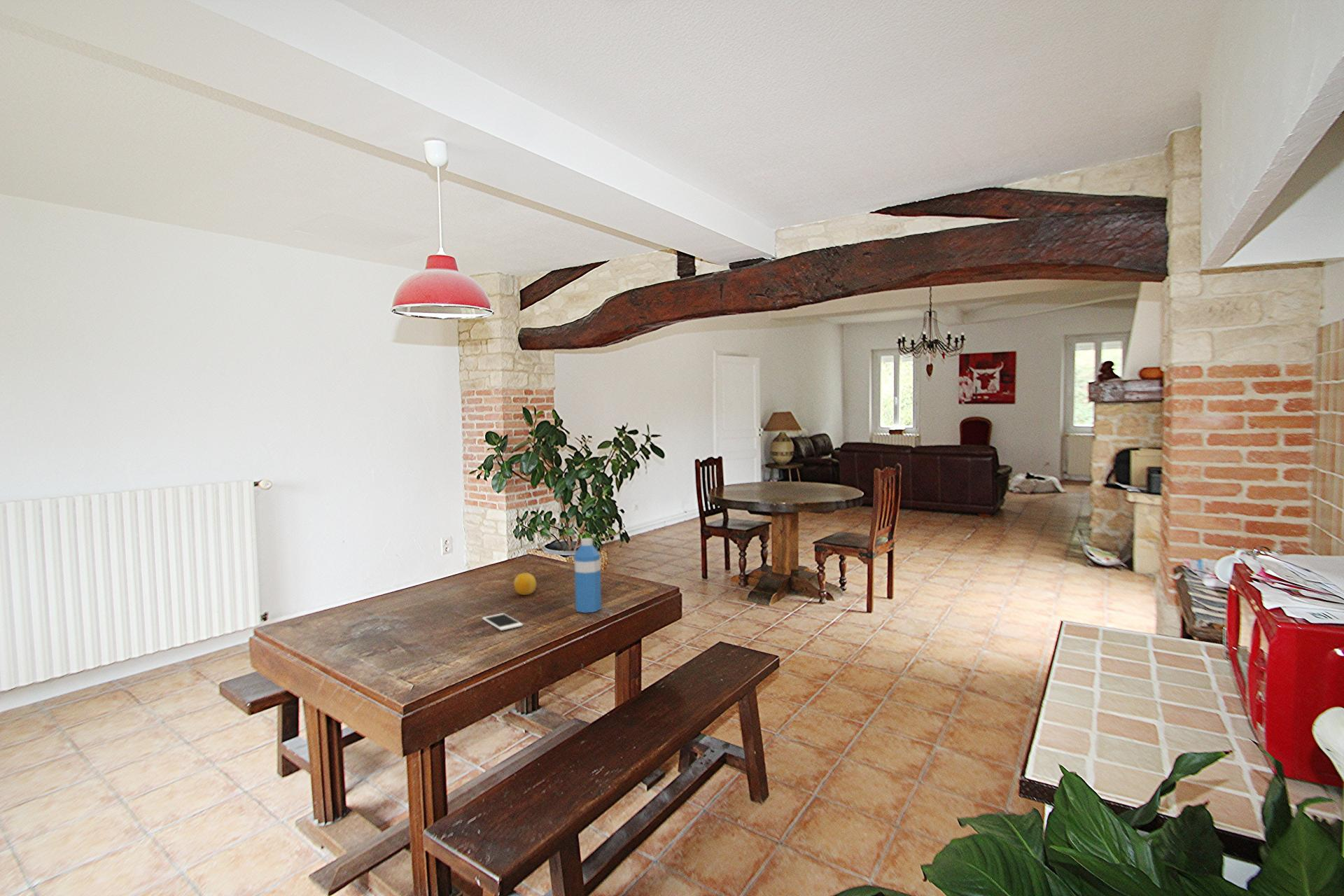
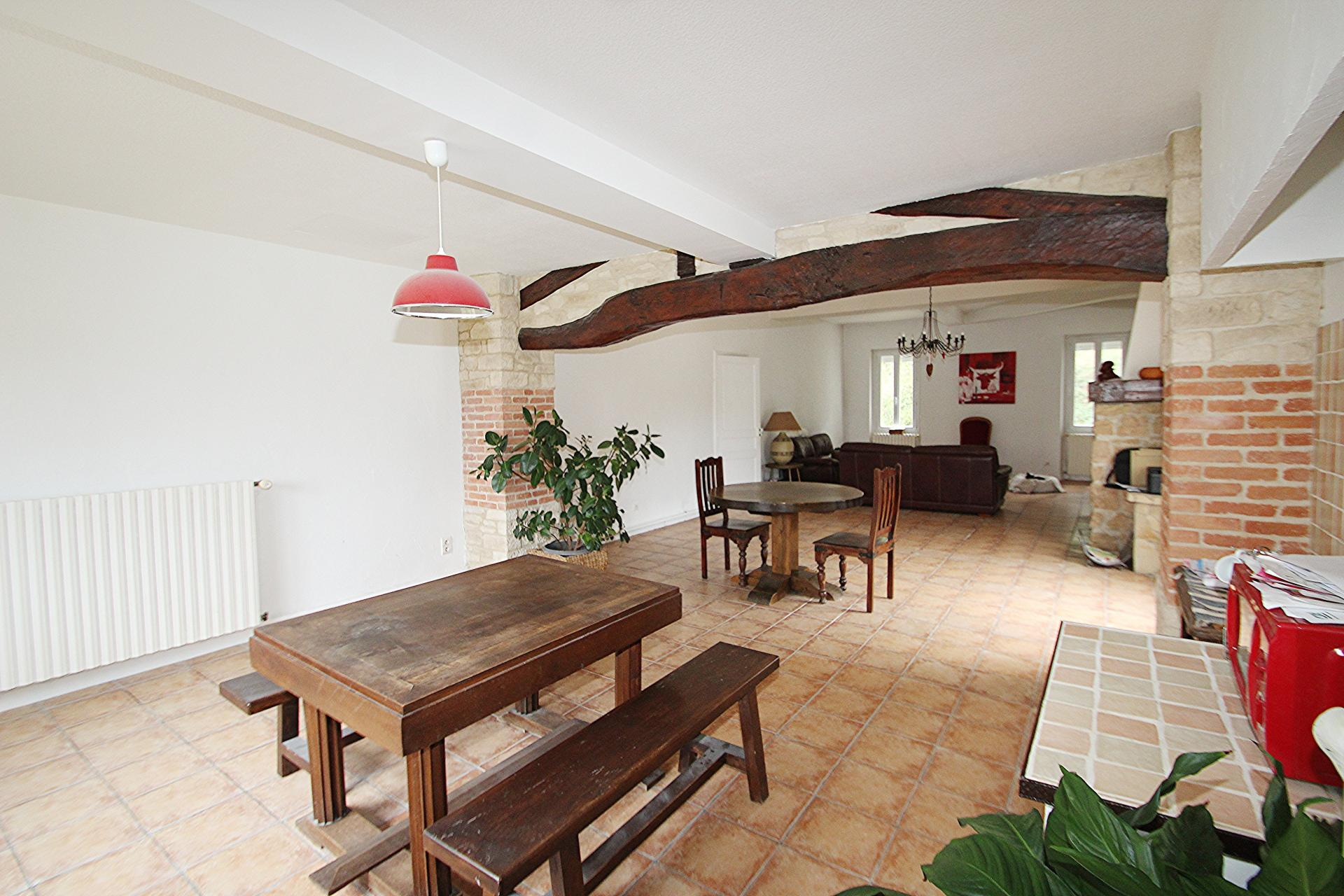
- water bottle (587, 574)
- cell phone (502, 621)
- fruit (525, 584)
